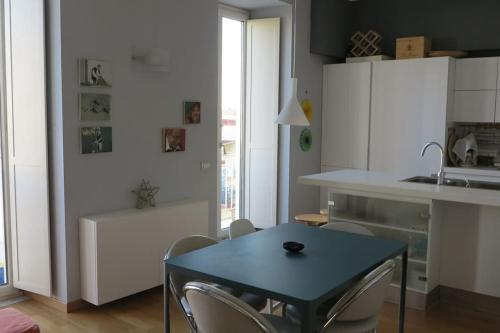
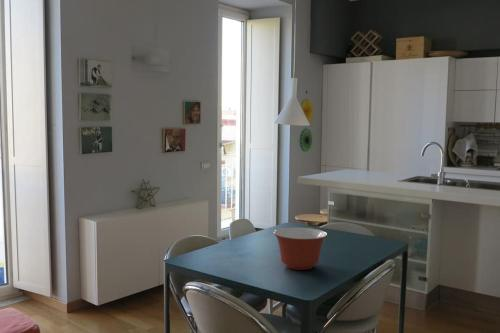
+ mixing bowl (299, 249)
